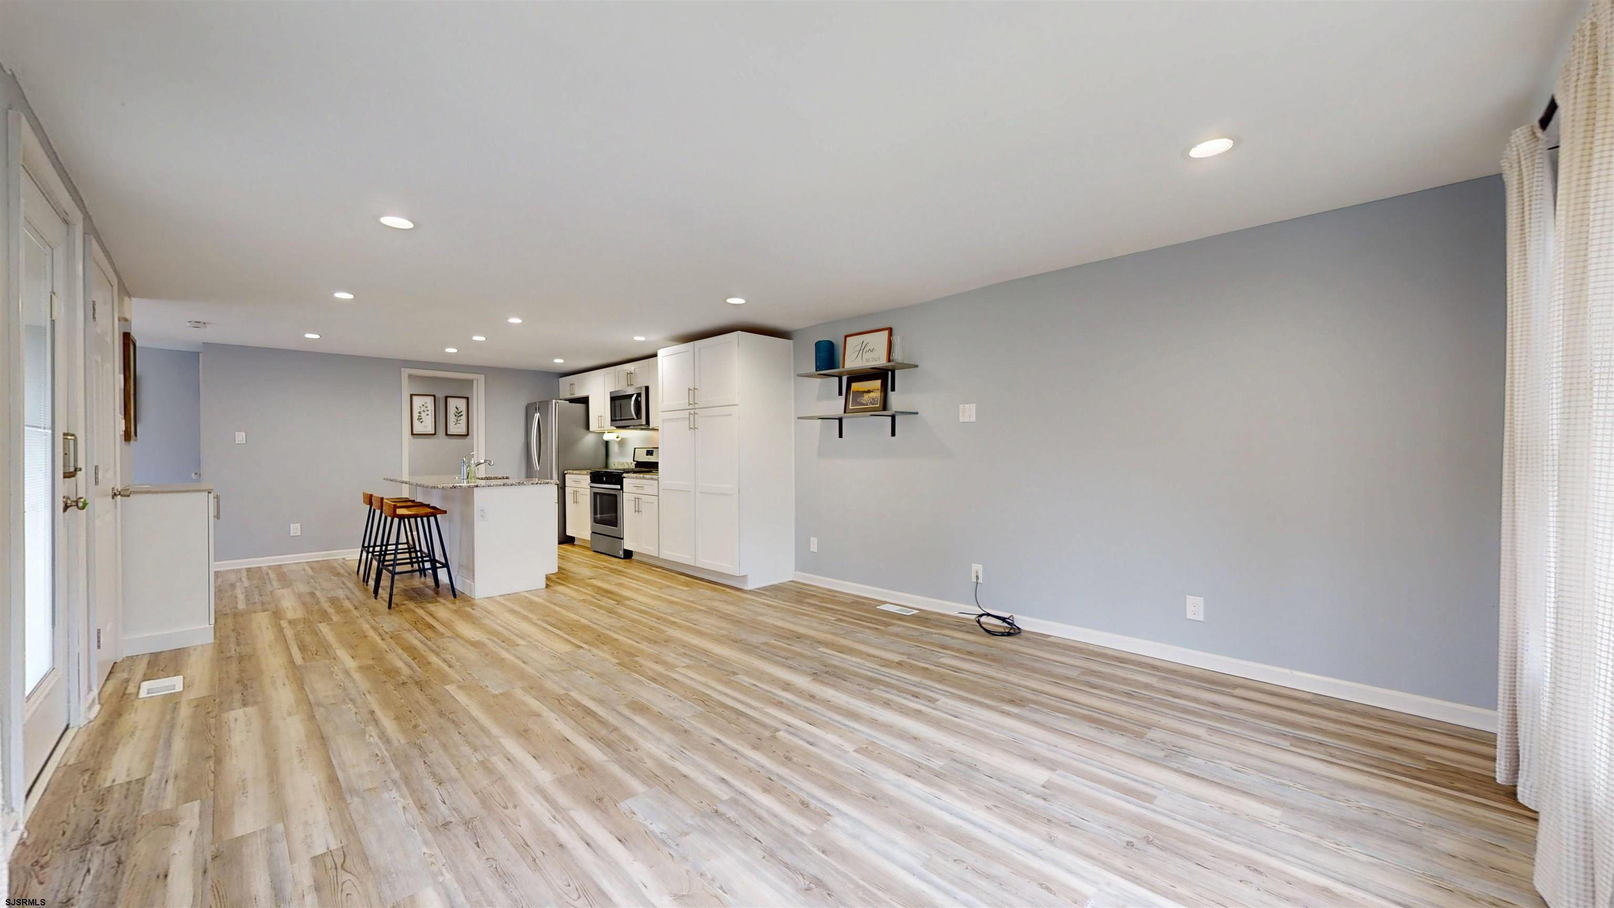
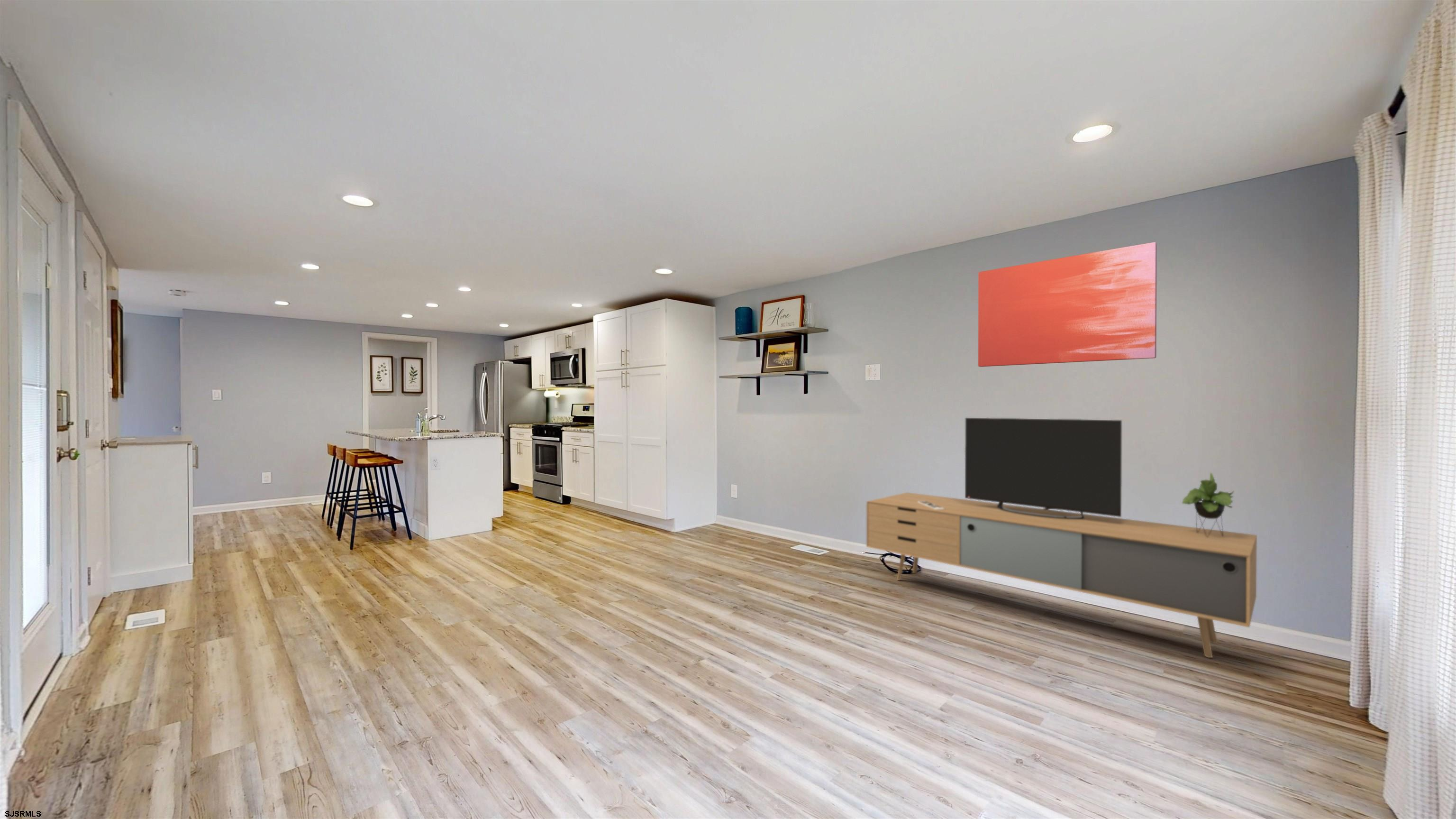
+ wall art (1059, 311)
+ media console (1033, 512)
